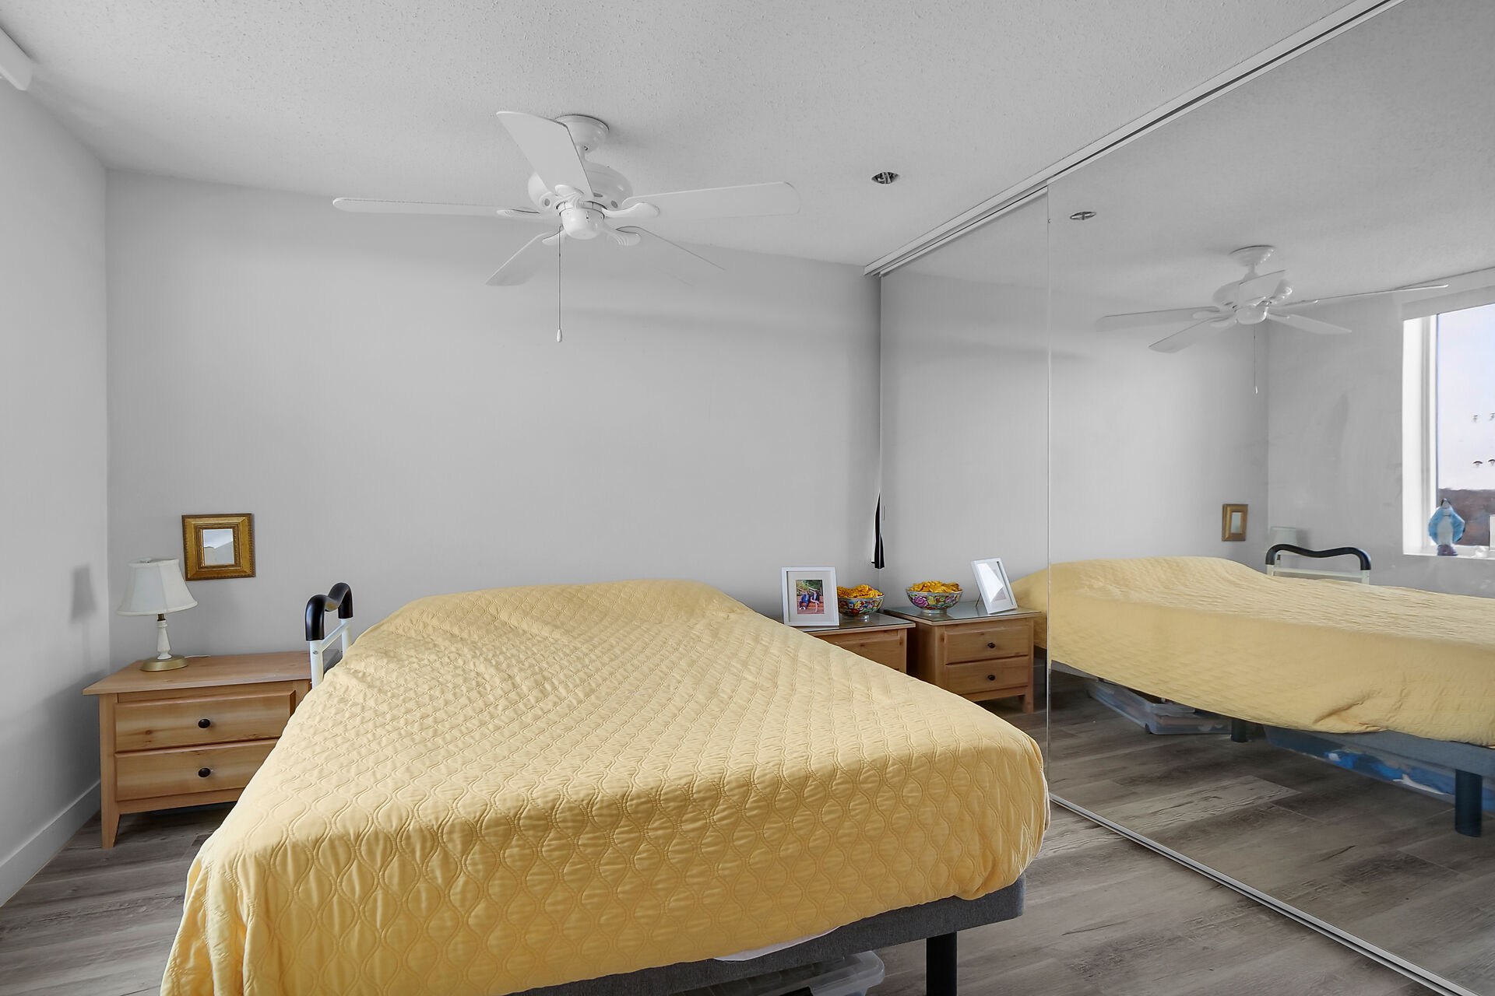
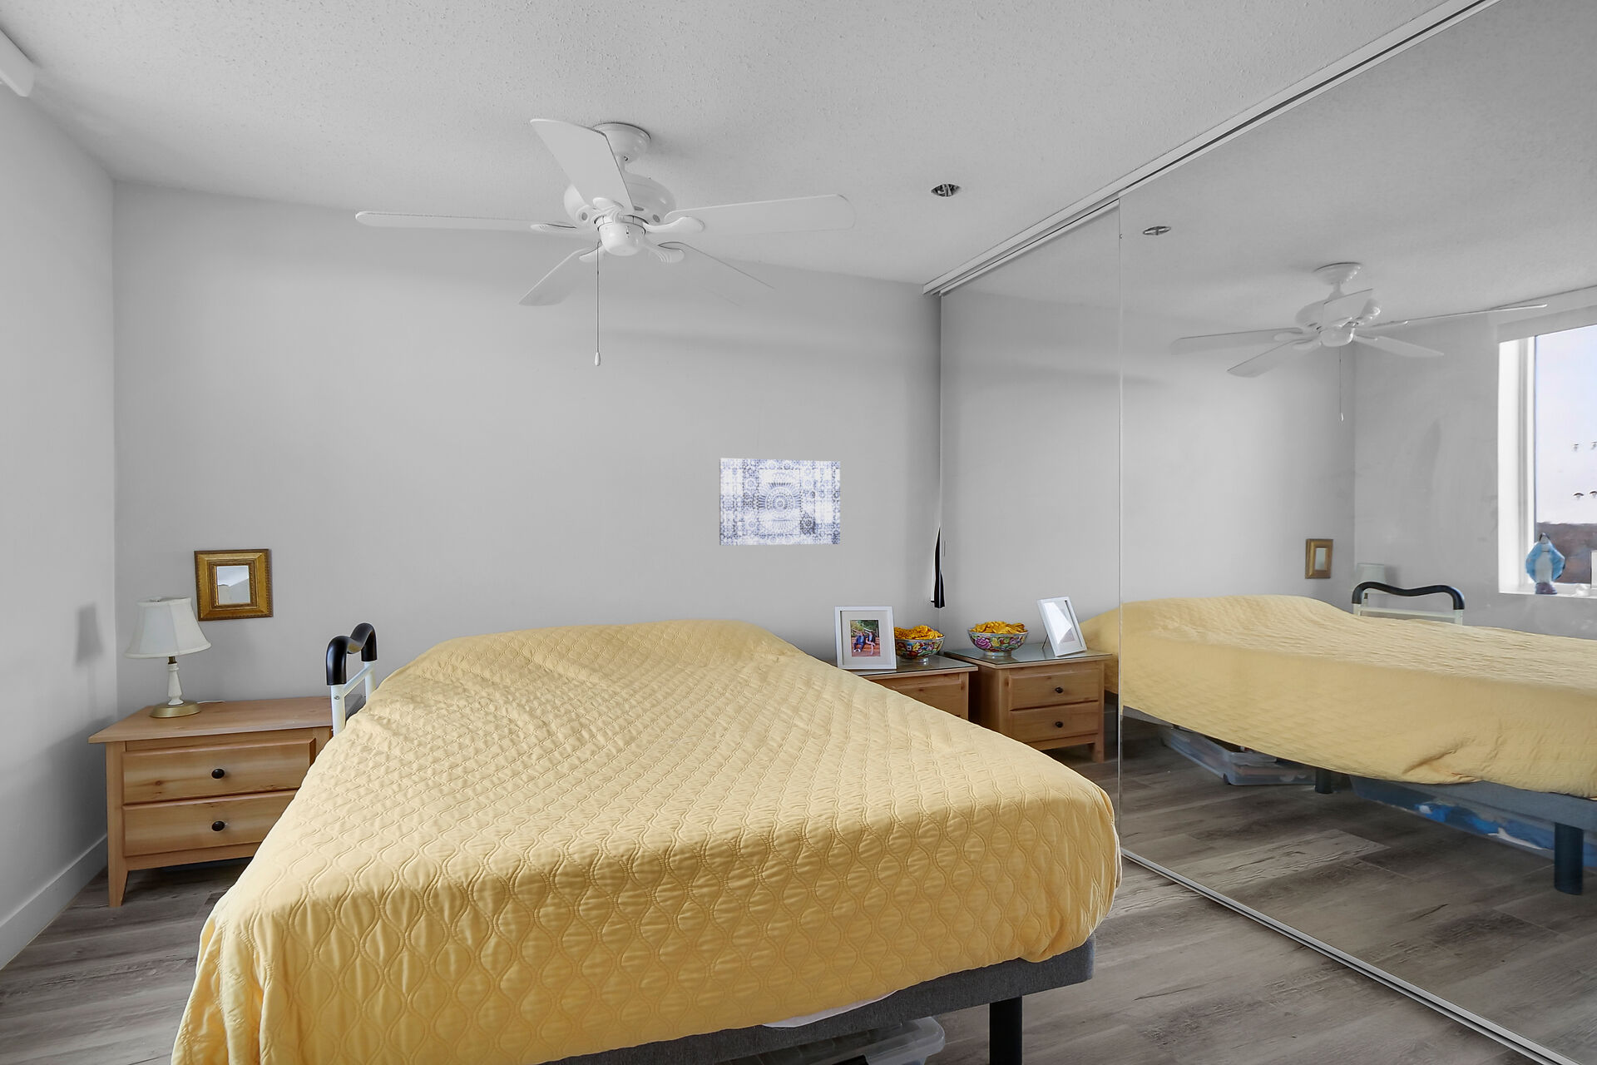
+ wall art (781, 502)
